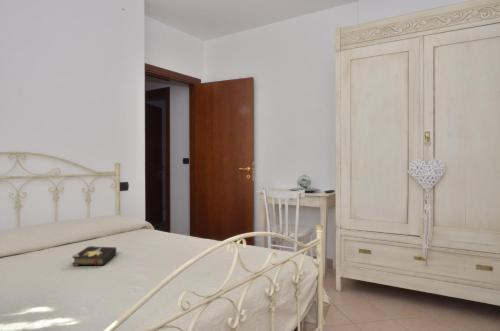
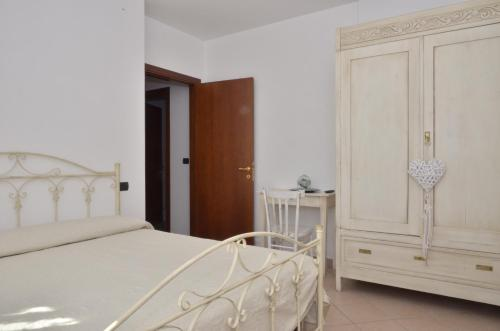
- hardback book (95, 254)
